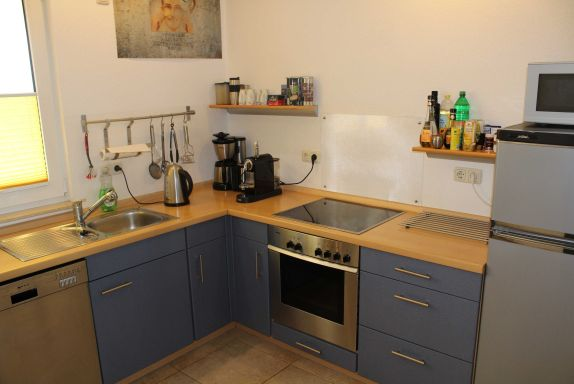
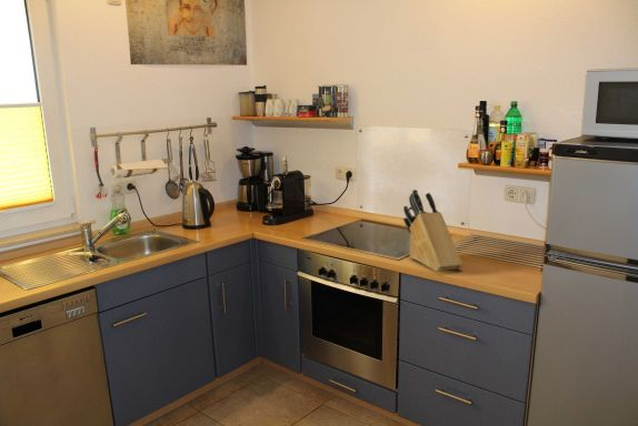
+ knife block (430, 227)
